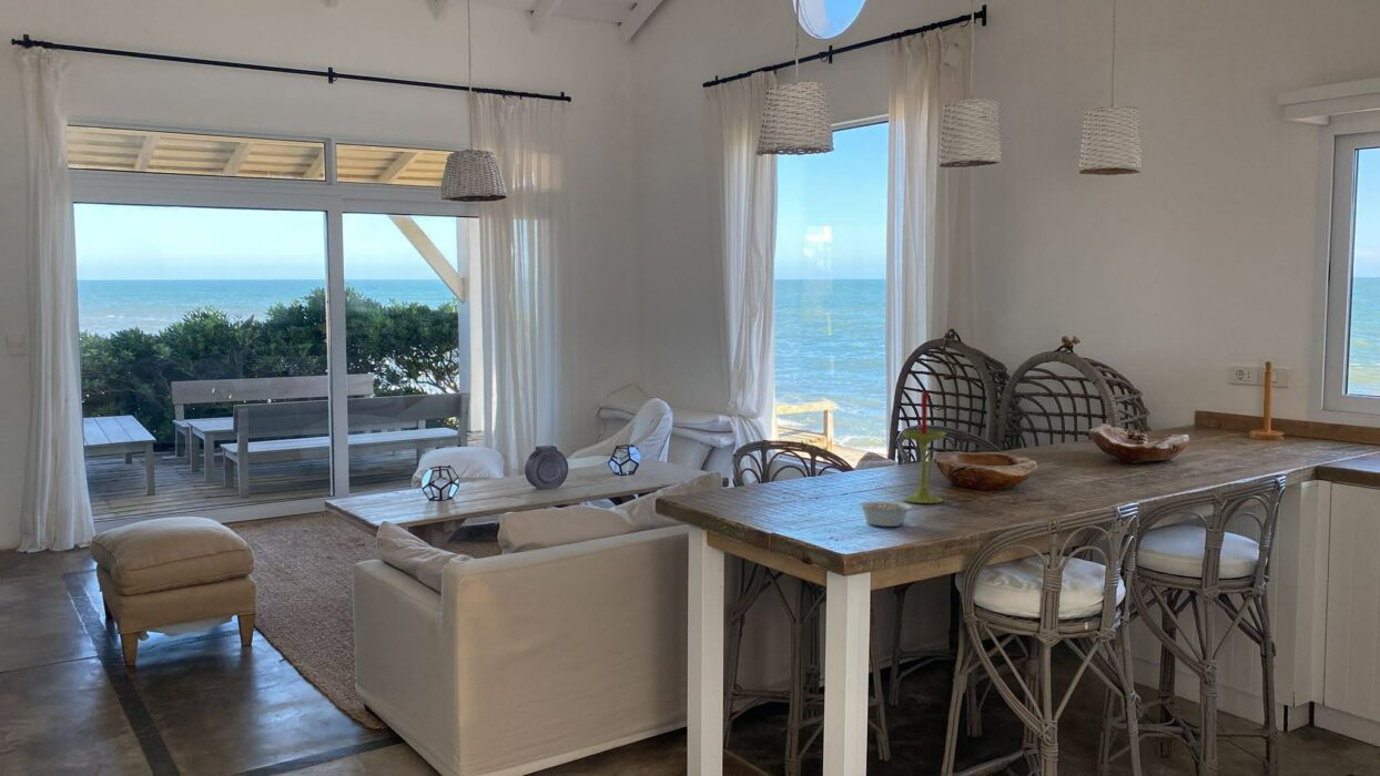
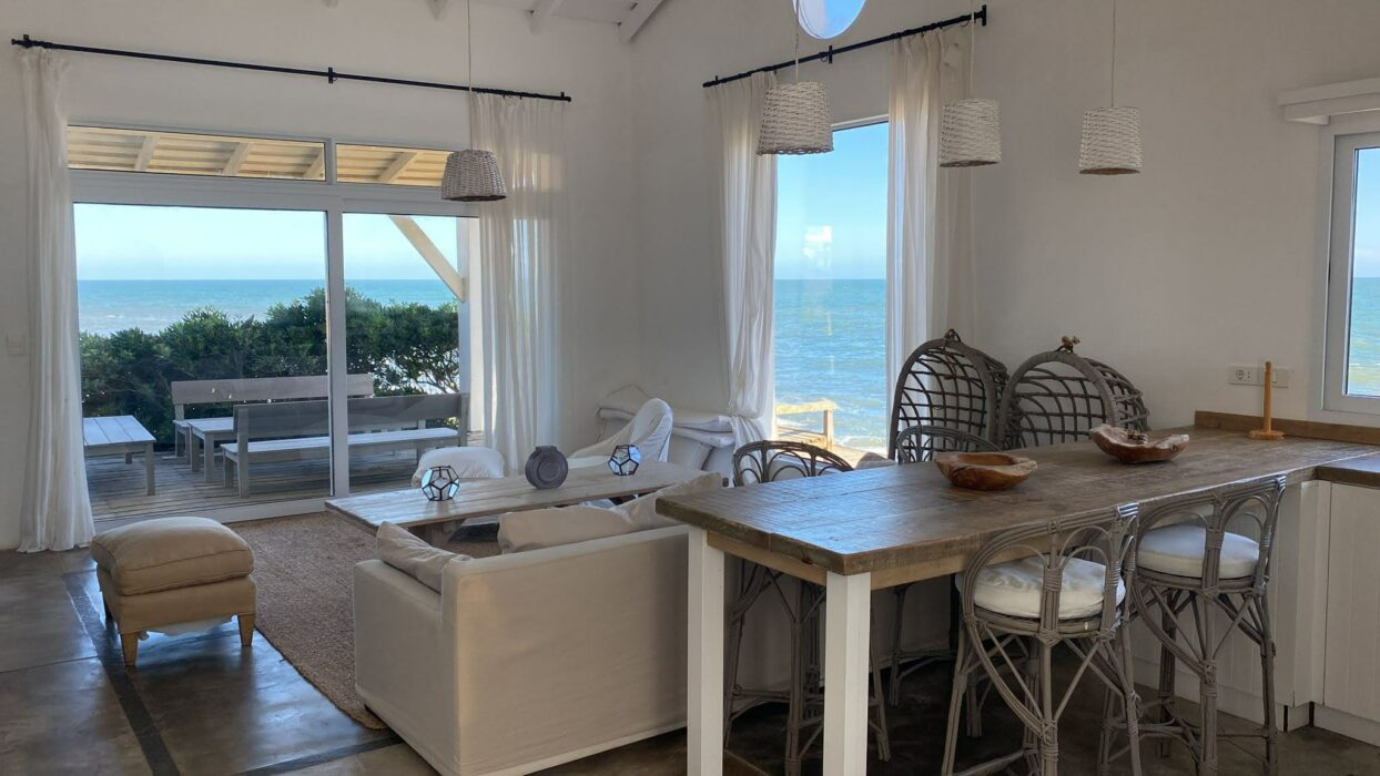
- candle (924, 445)
- legume (886, 512)
